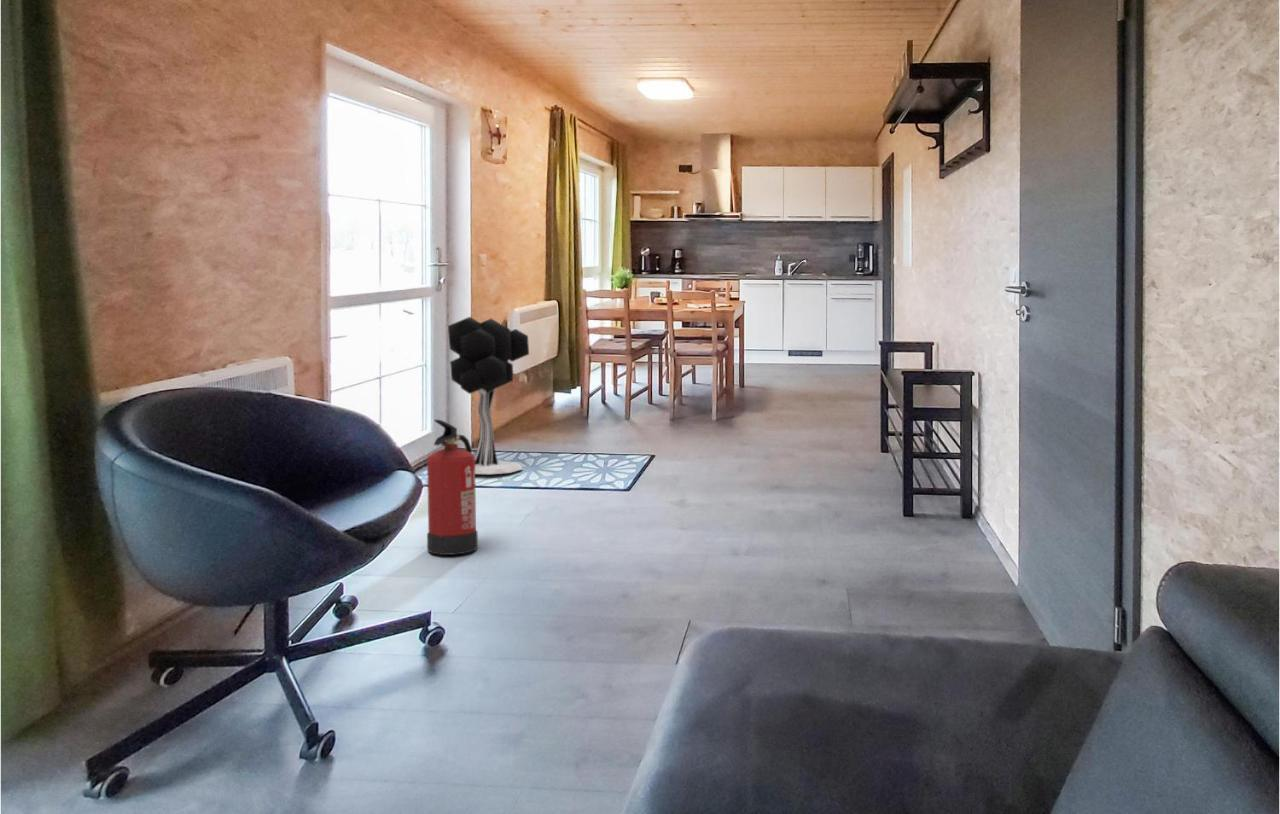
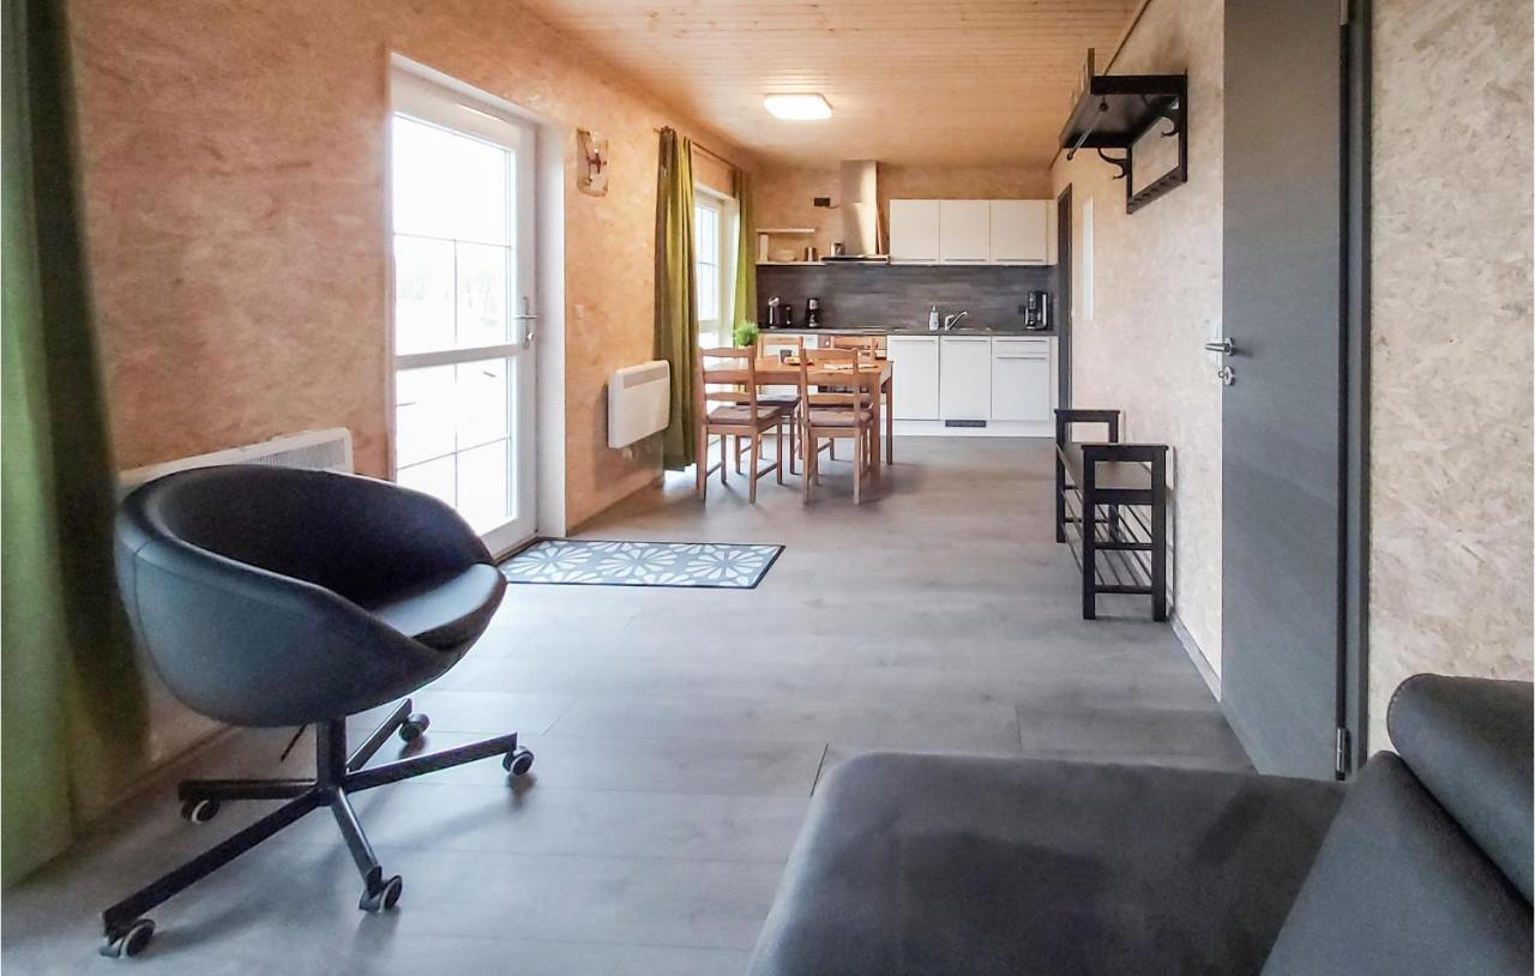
- fire extinguisher (454, 482)
- decorative plant (484, 393)
